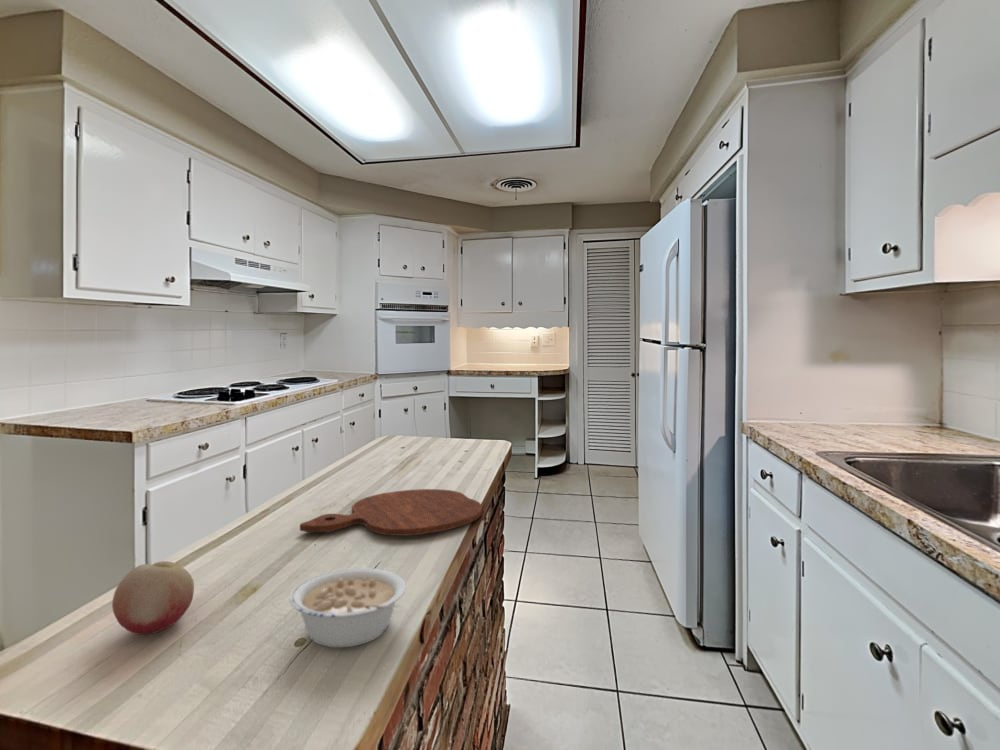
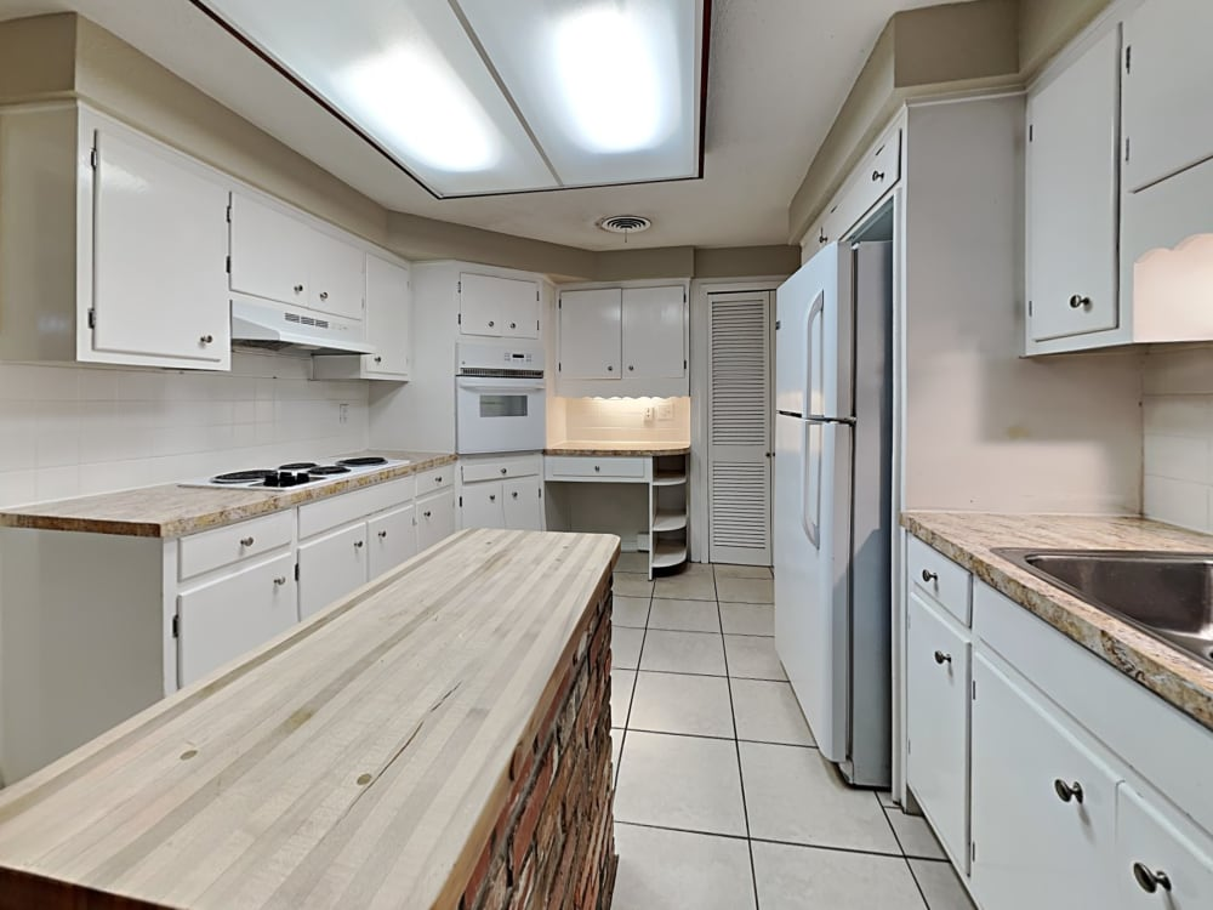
- cutting board (393, 512)
- fruit (155, 595)
- legume (353, 604)
